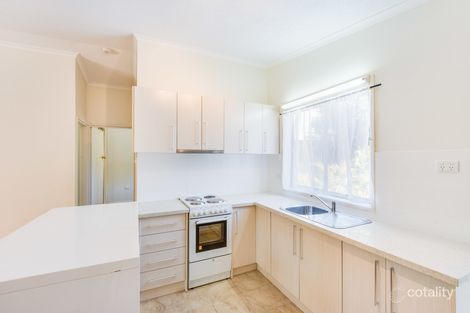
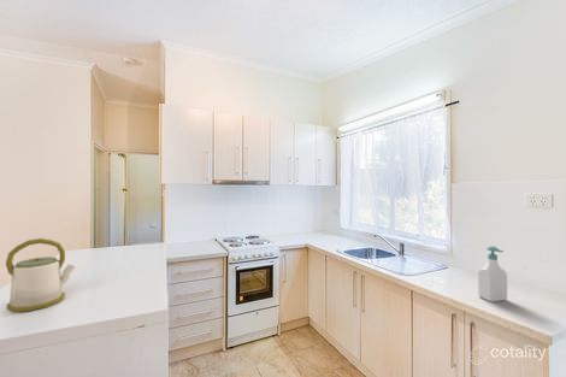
+ kettle (42, 270)
+ soap bottle (494, 272)
